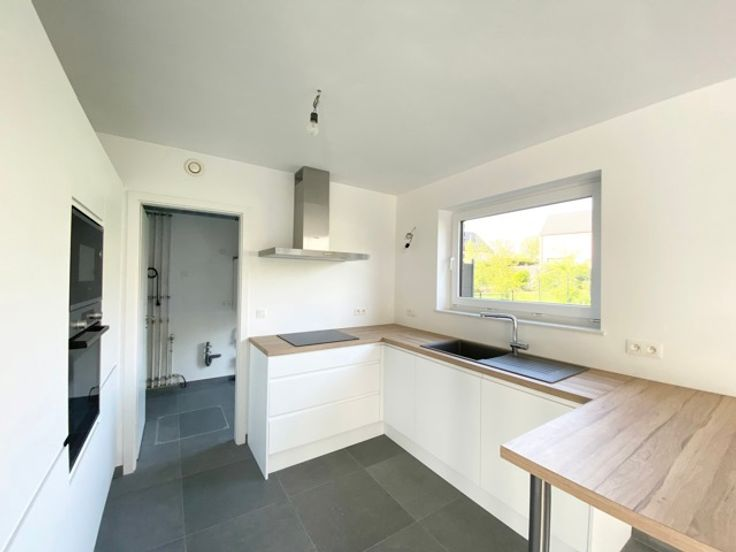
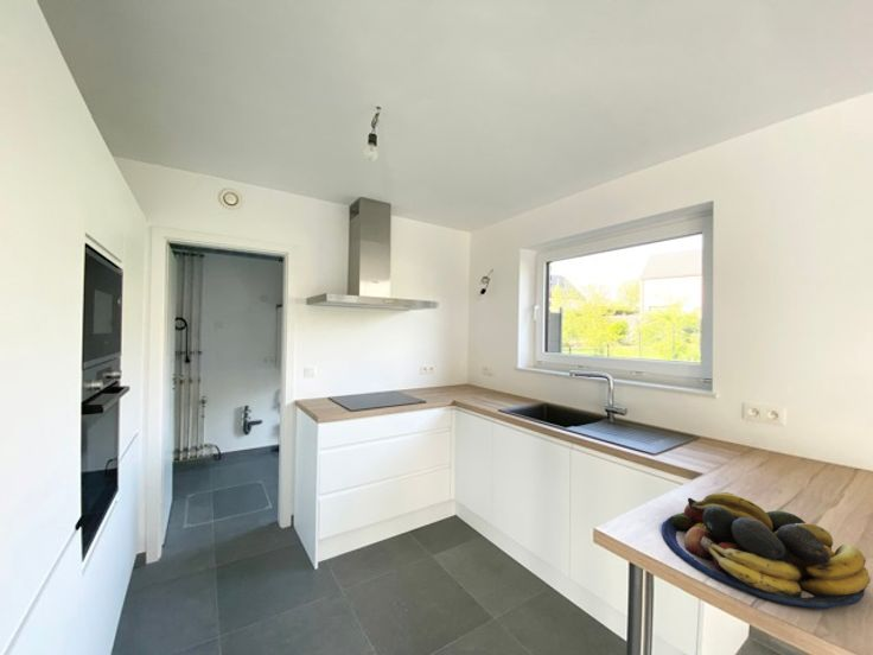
+ fruit bowl (747, 526)
